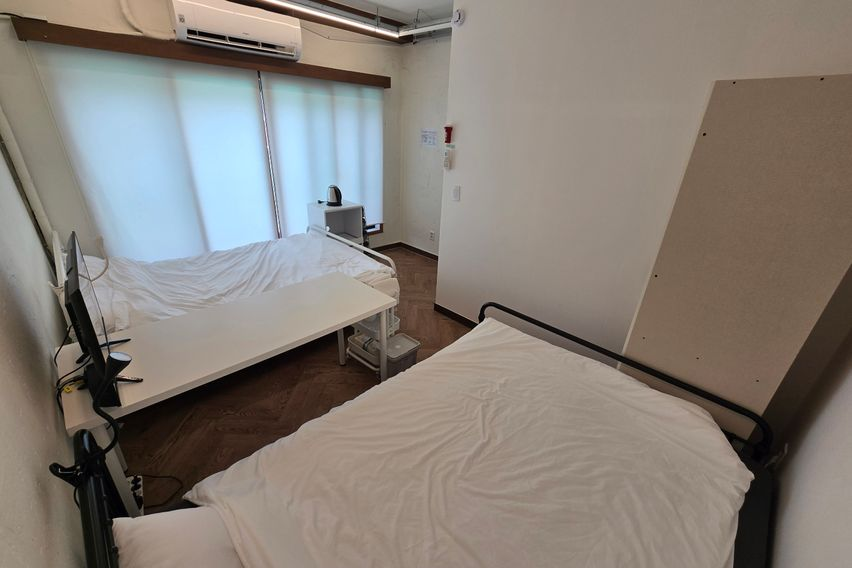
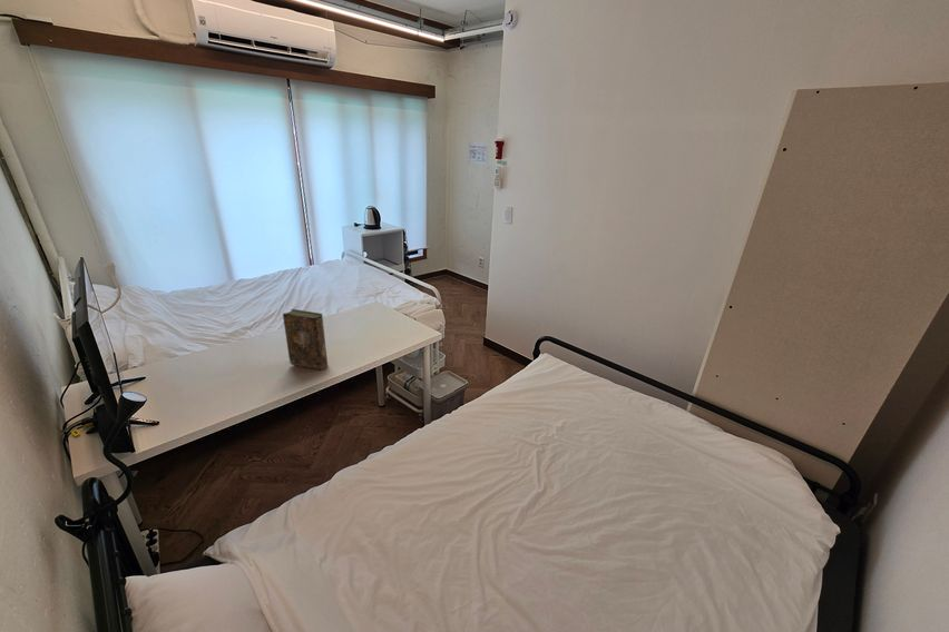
+ book (306, 339)
